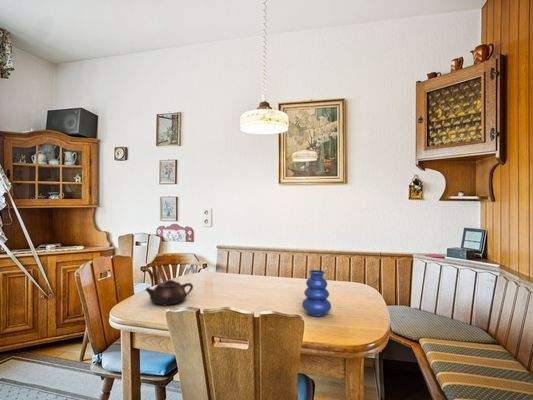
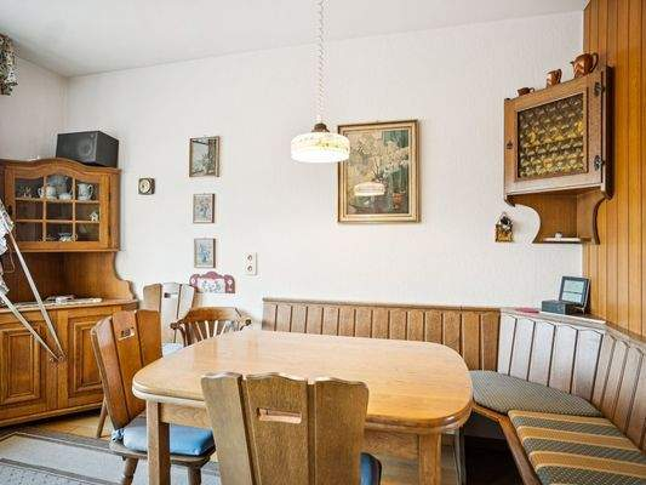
- vase (316, 292)
- teapot (169, 290)
